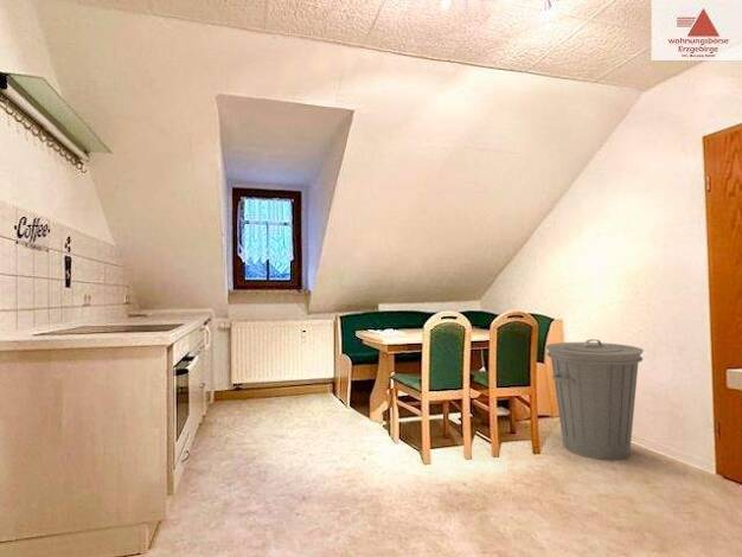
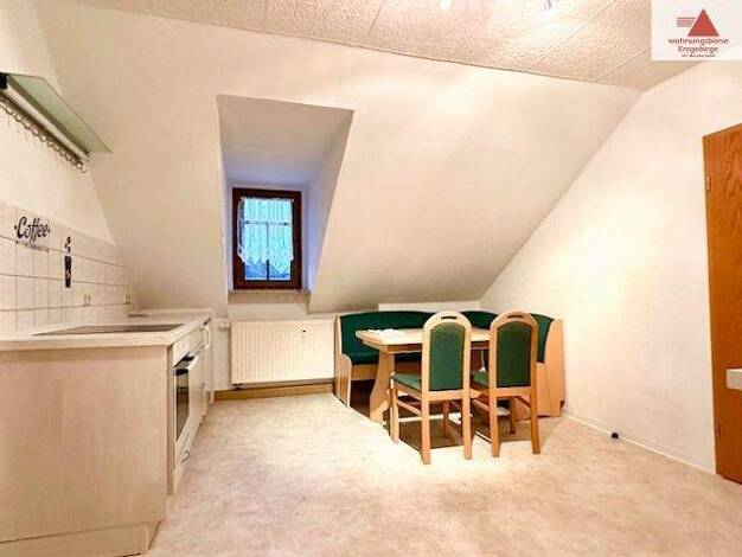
- trash can (593, 393)
